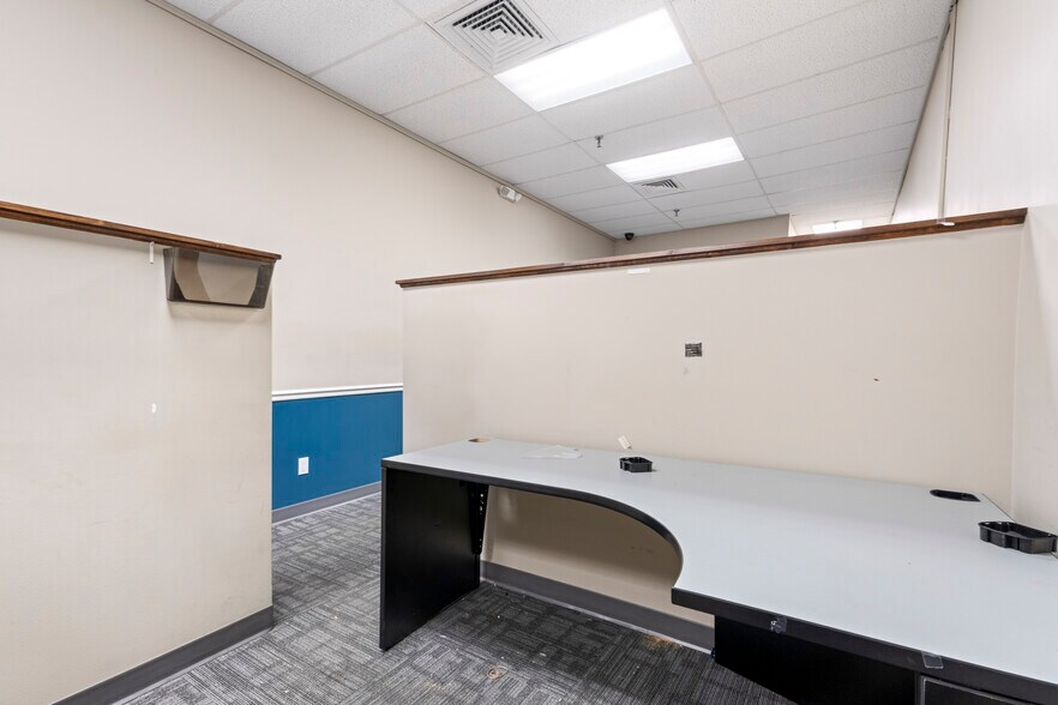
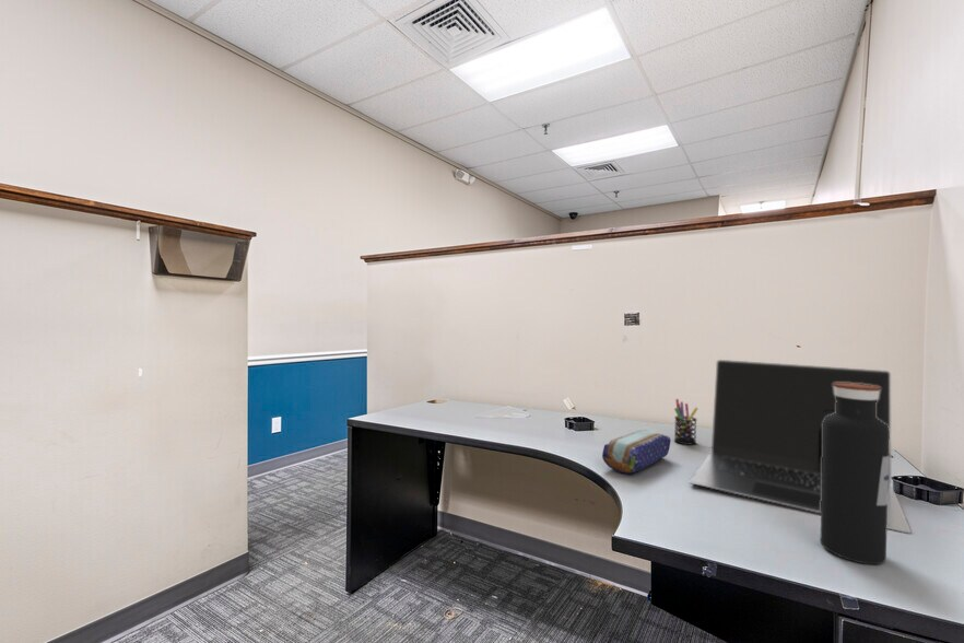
+ laptop (790, 426)
+ pencil case (636, 448)
+ pen holder (682, 421)
+ water bottle (854, 468)
